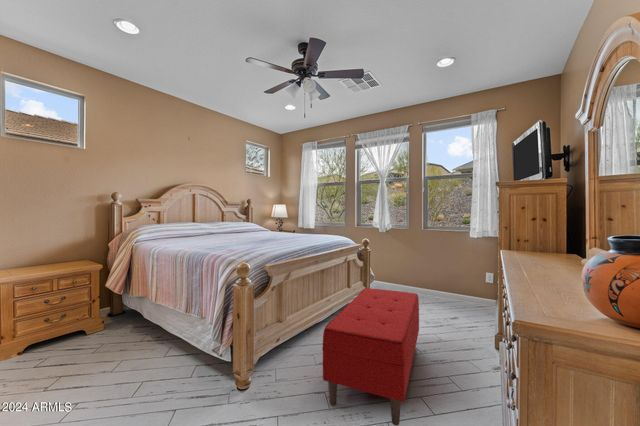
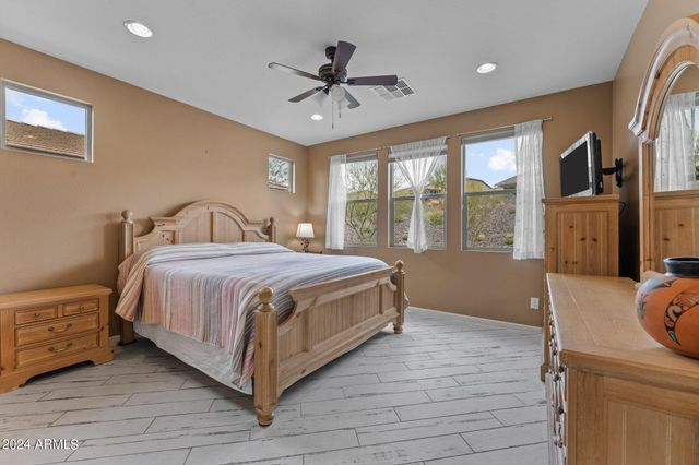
- bench (379, 339)
